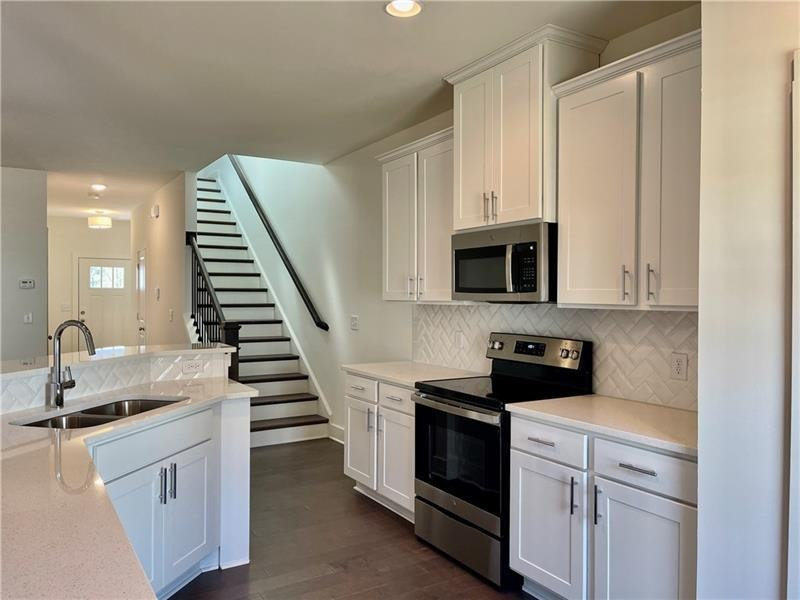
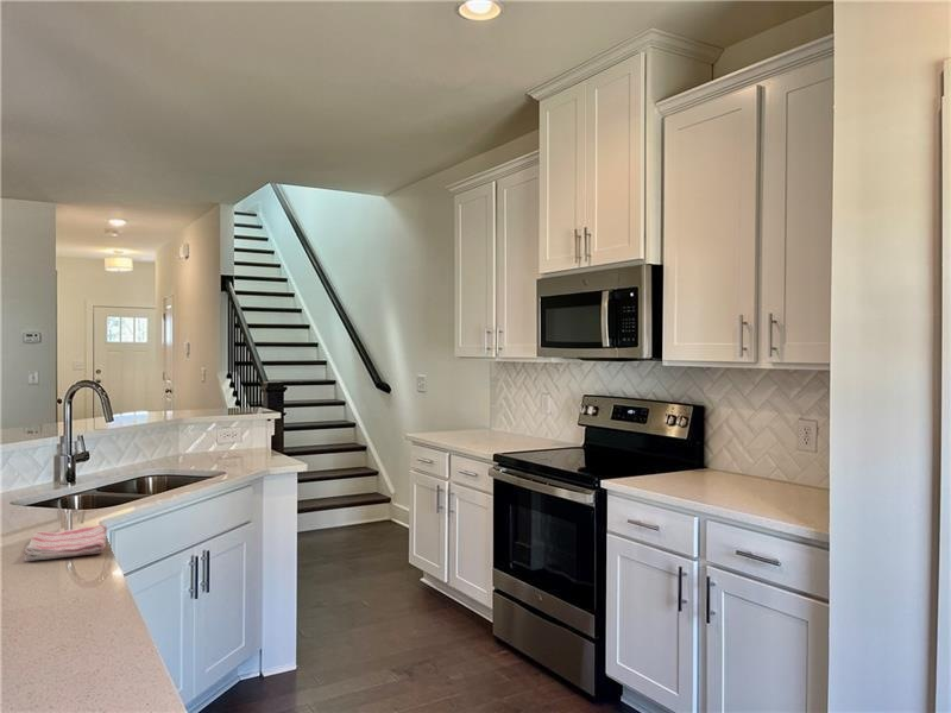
+ dish towel (68, 540)
